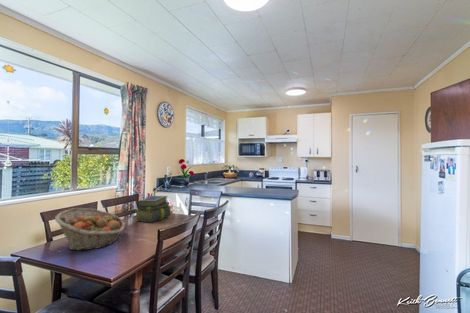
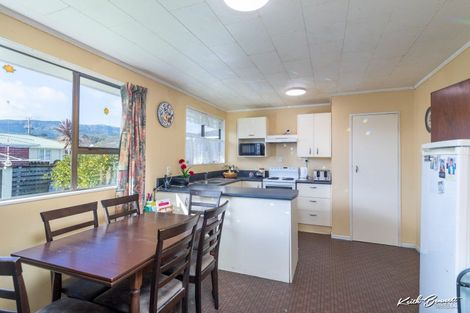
- fruit basket (92, 225)
- stack of books (153, 208)
